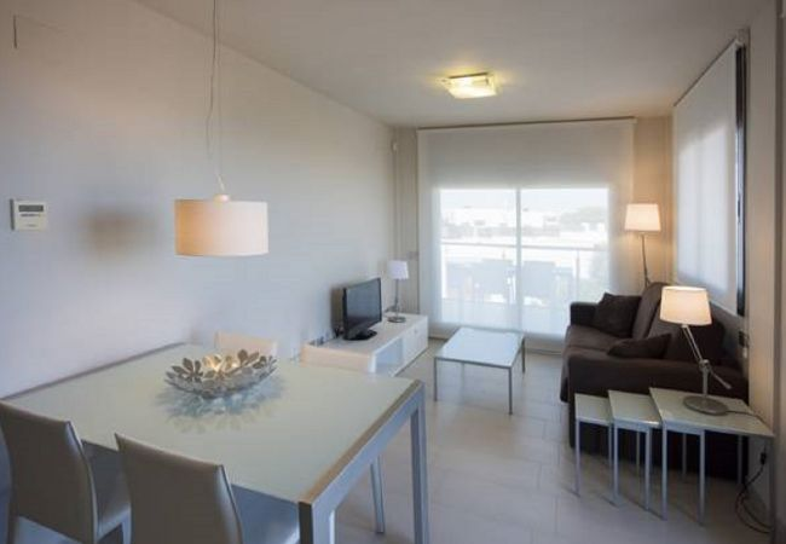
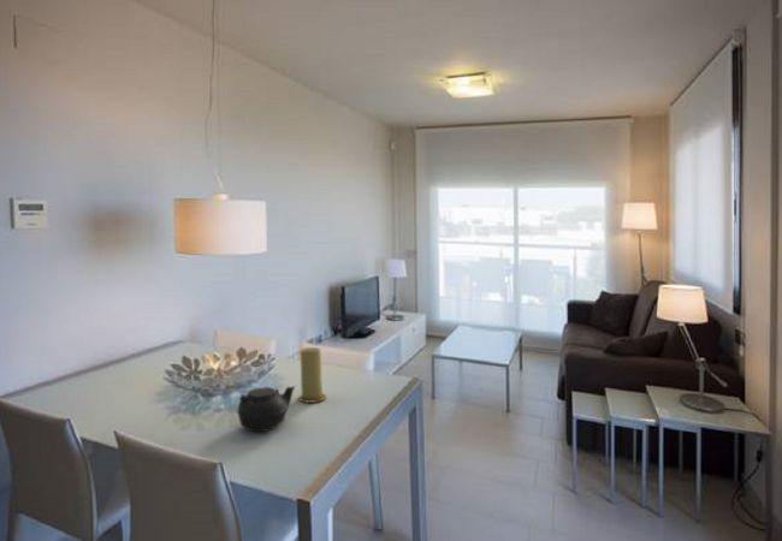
+ candle (312, 373)
+ teapot (267, 408)
